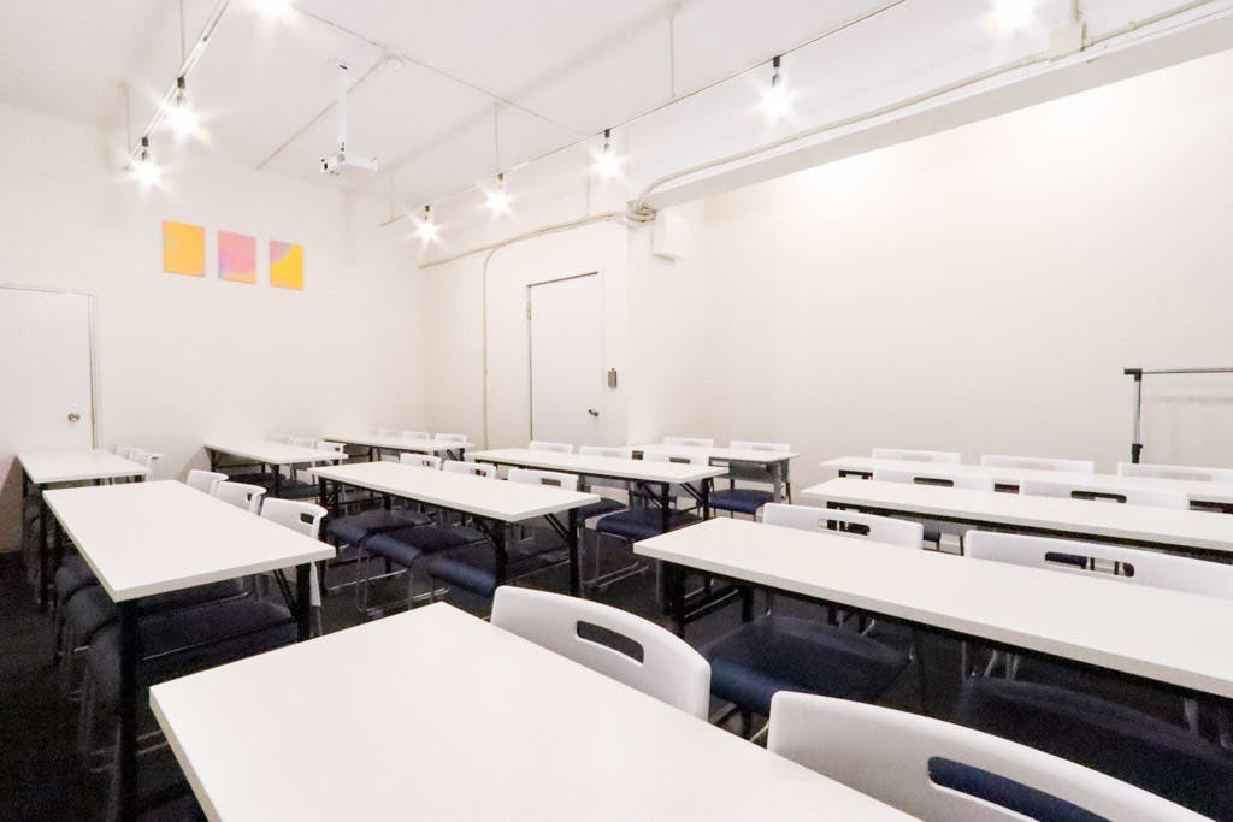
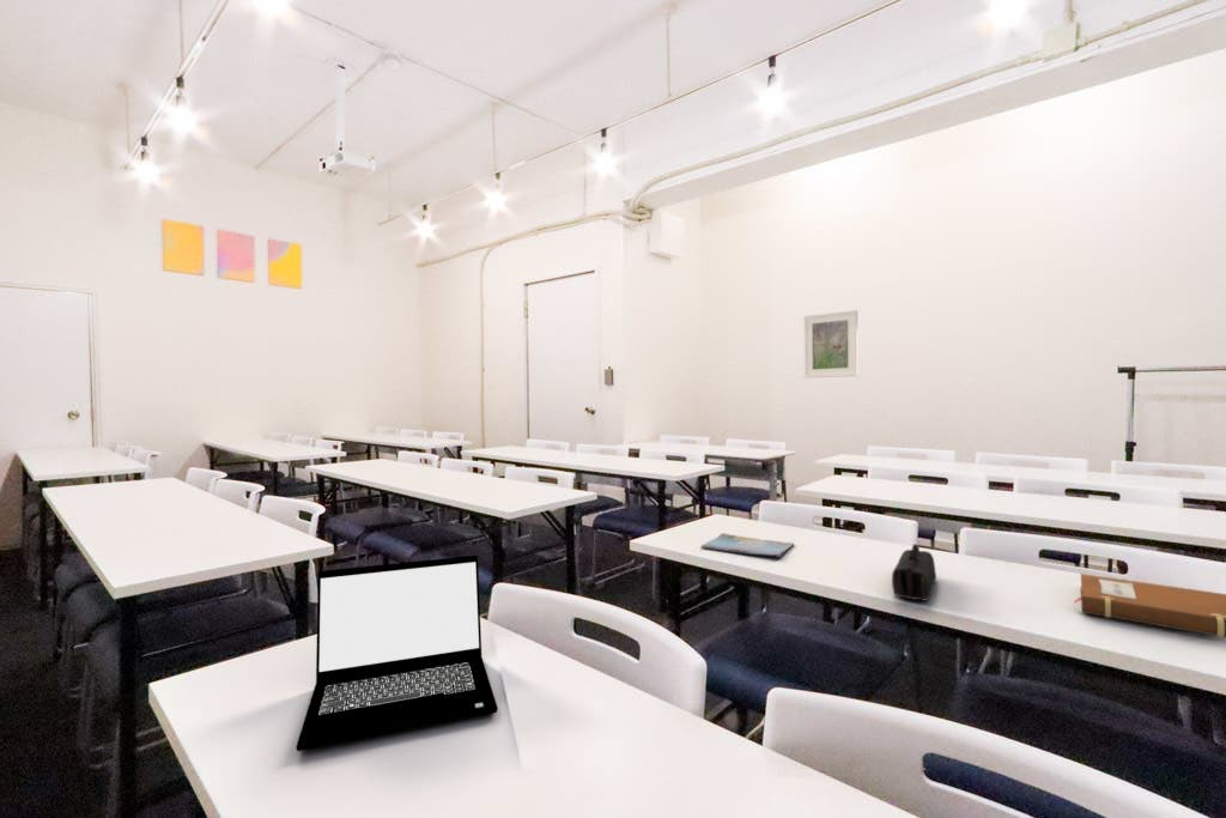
+ book (747, 544)
+ laptop computer (401, 637)
+ pencil case (914, 564)
+ notebook (1151, 604)
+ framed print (830, 345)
